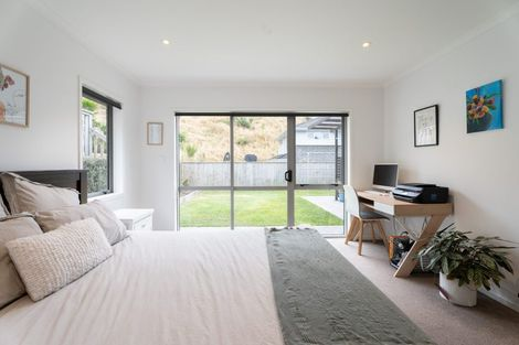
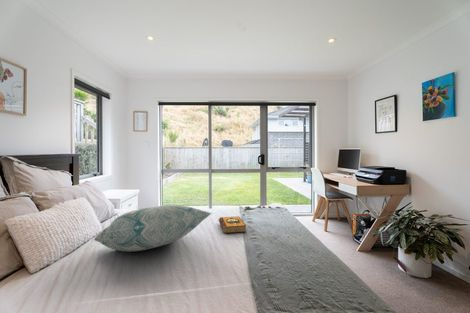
+ hardback book (231, 224)
+ decorative pillow (152, 228)
